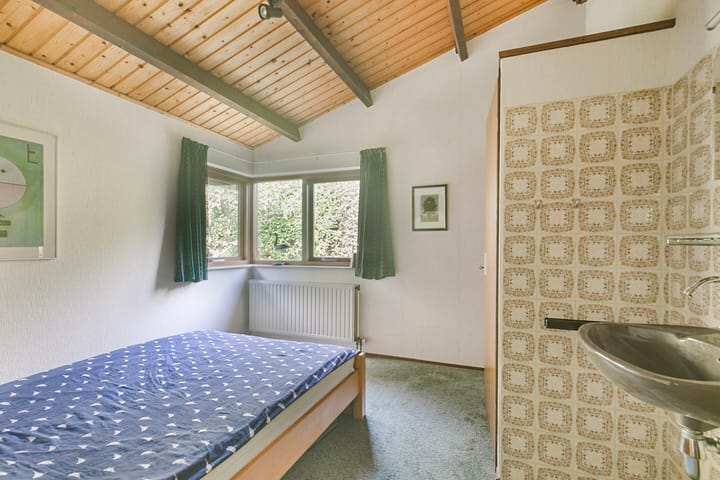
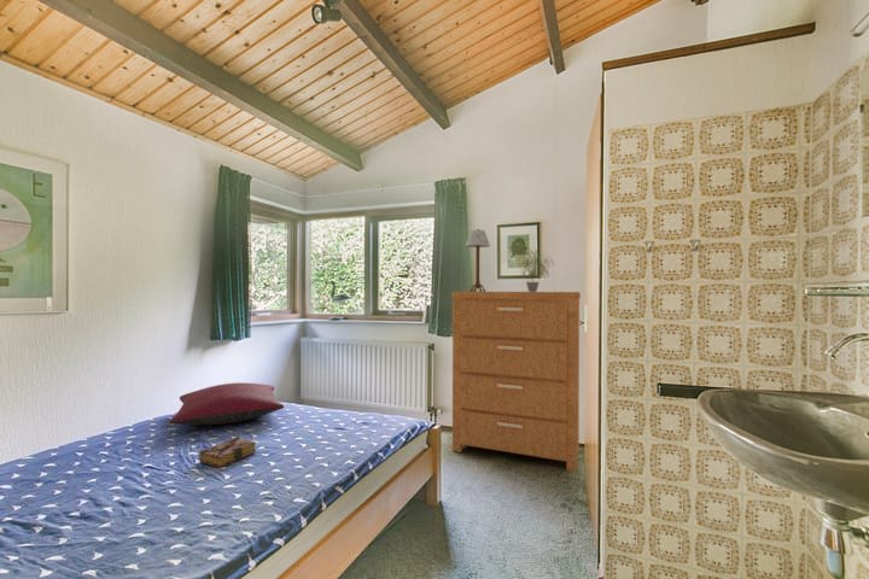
+ dresser (515, 372)
+ table lamp (477, 259)
+ book (228, 451)
+ pillow (229, 402)
+ potted plant (535, 269)
